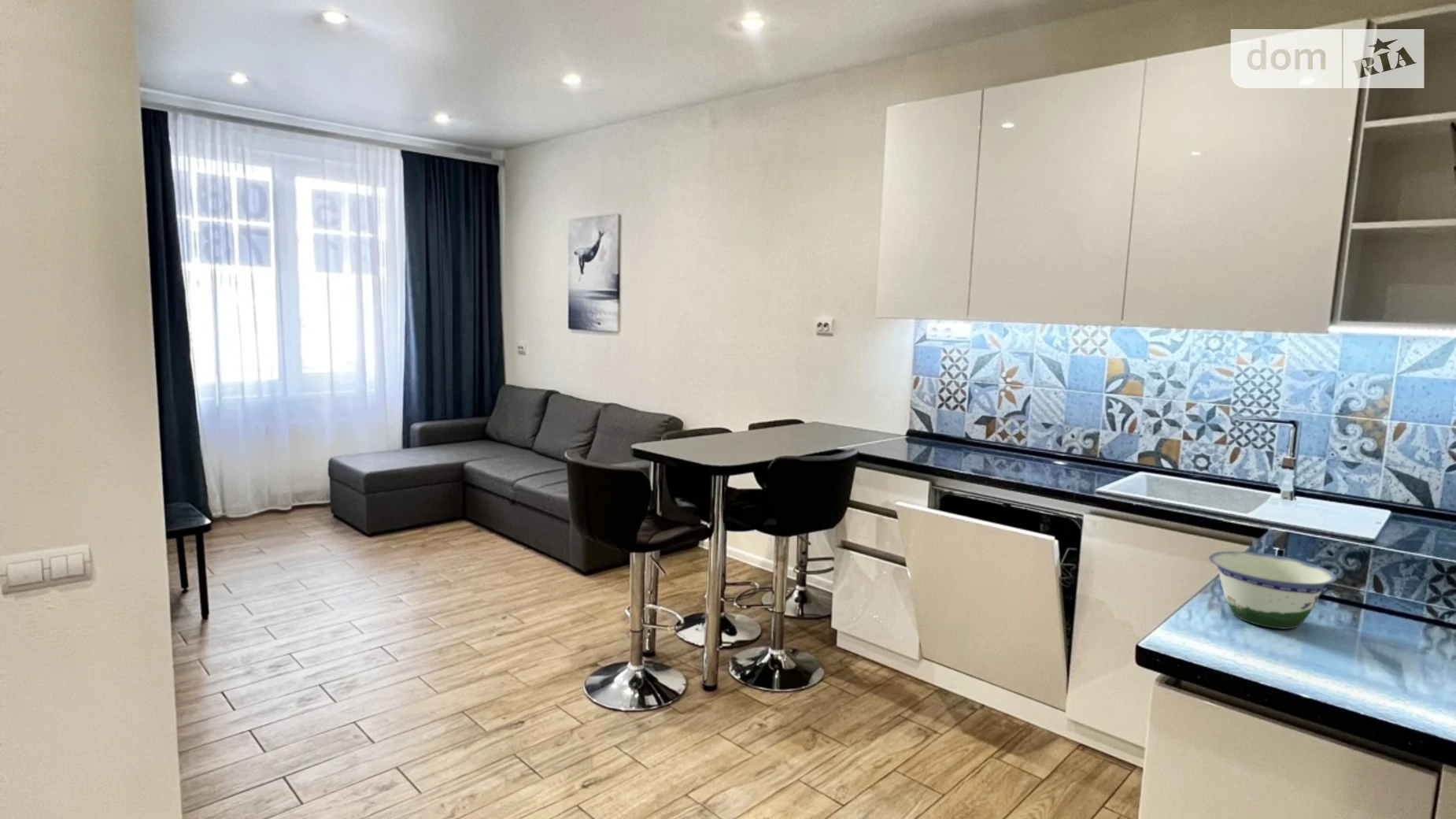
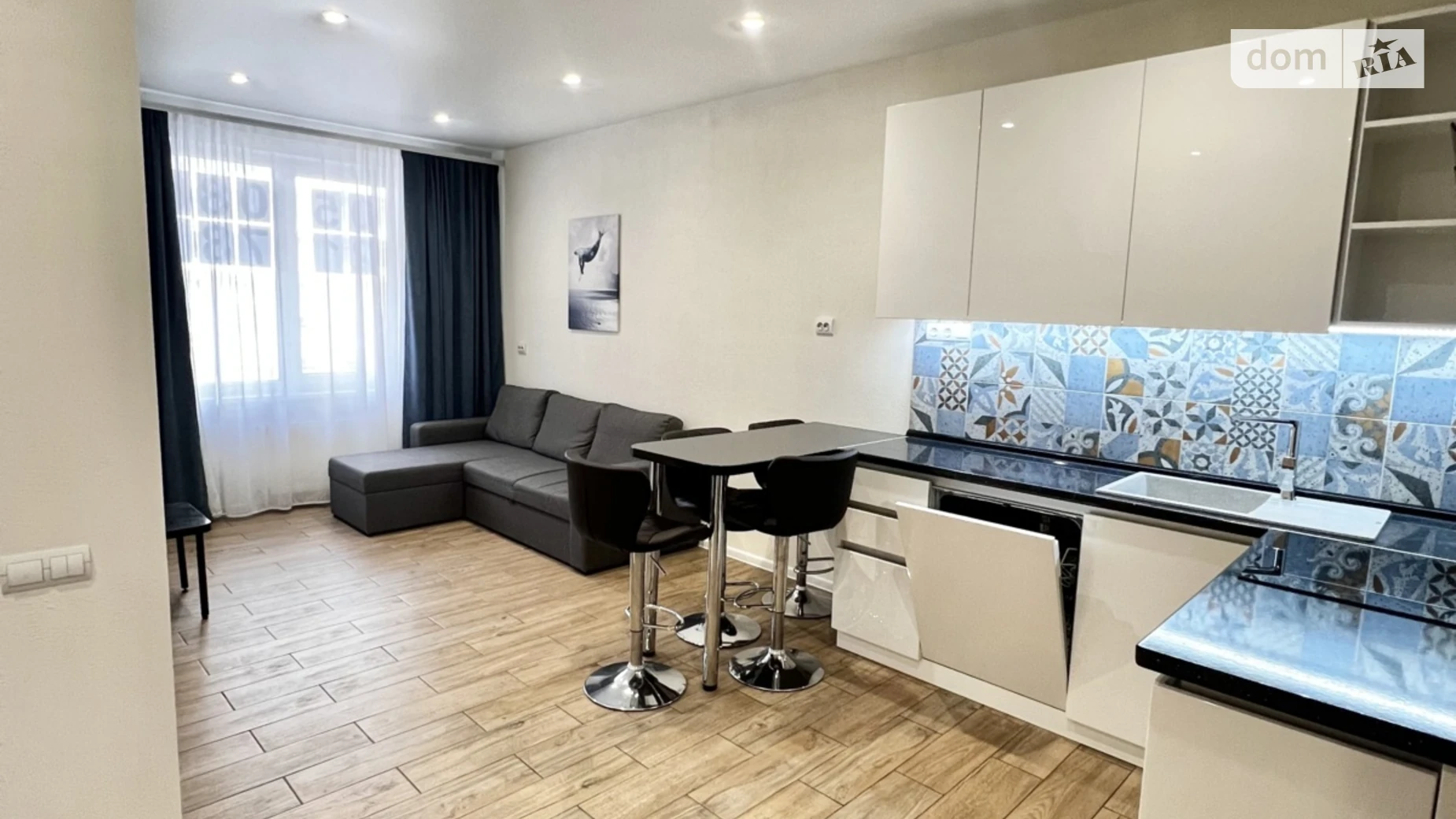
- bowl (1269, 592)
